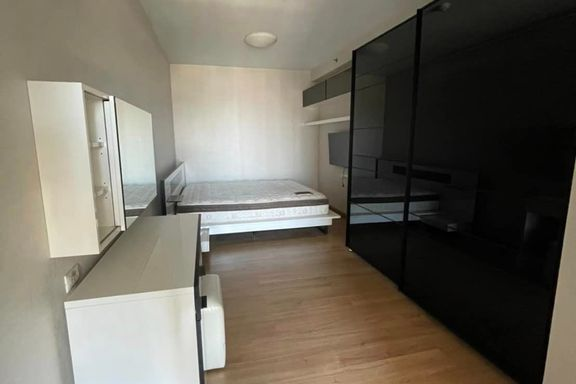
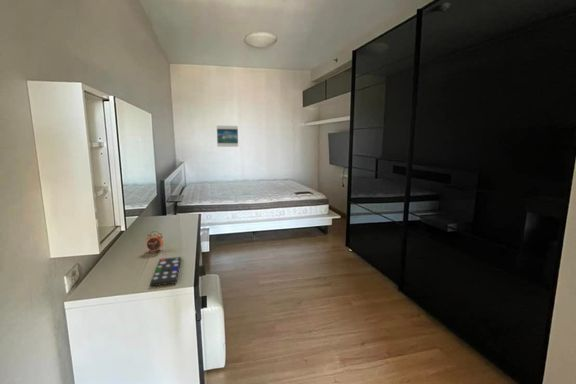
+ remote control (167, 269)
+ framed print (227, 136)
+ alarm clock (154, 241)
